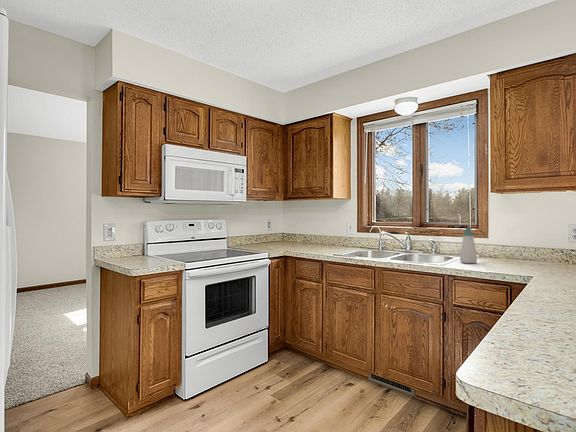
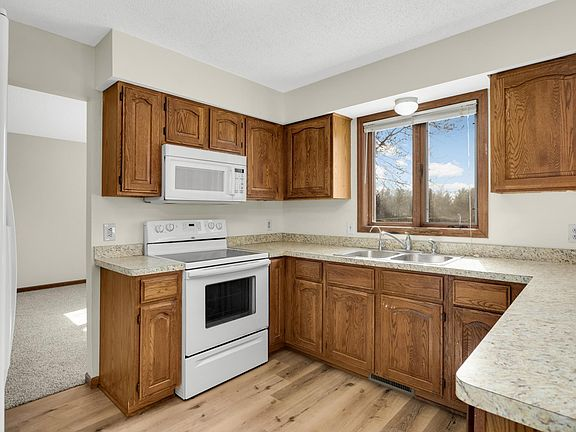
- soap bottle (468, 245)
